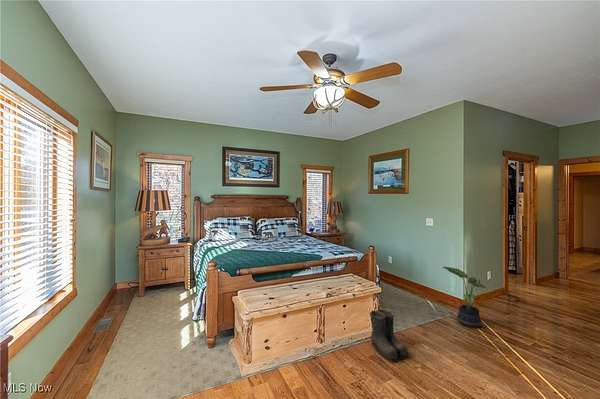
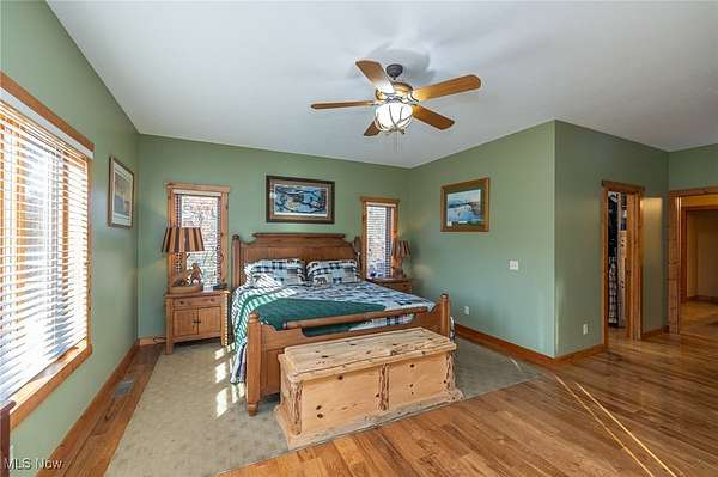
- potted plant (469, 295)
- boots (387, 332)
